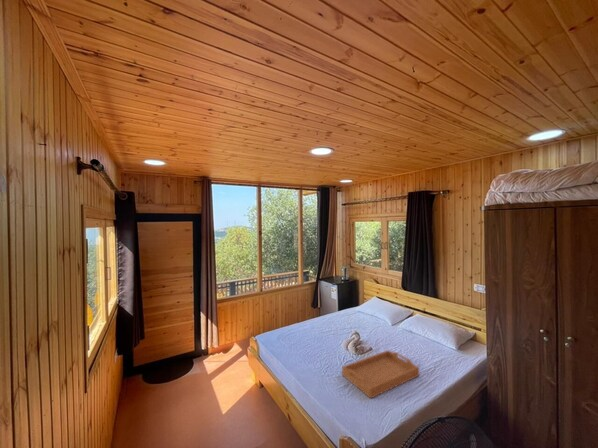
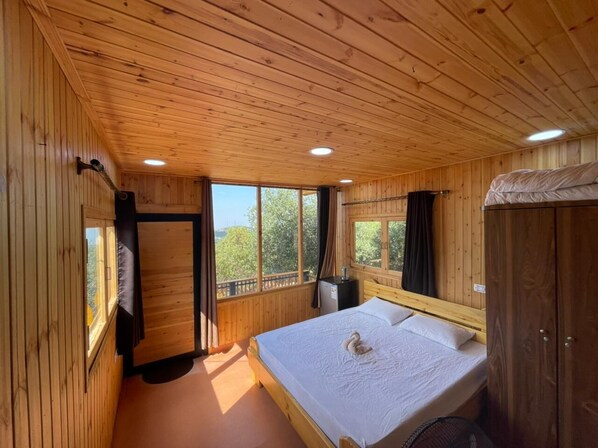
- serving tray (380, 369)
